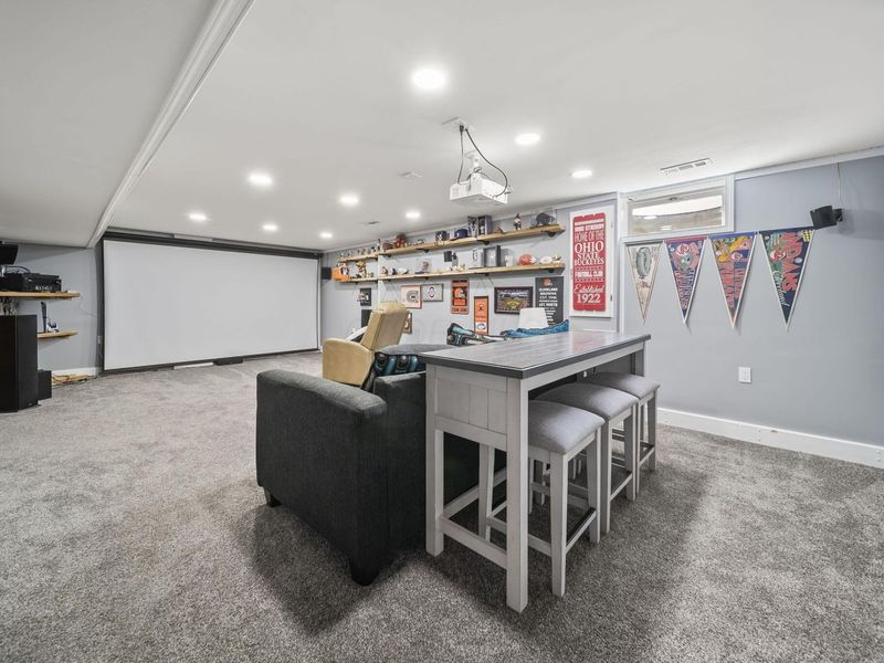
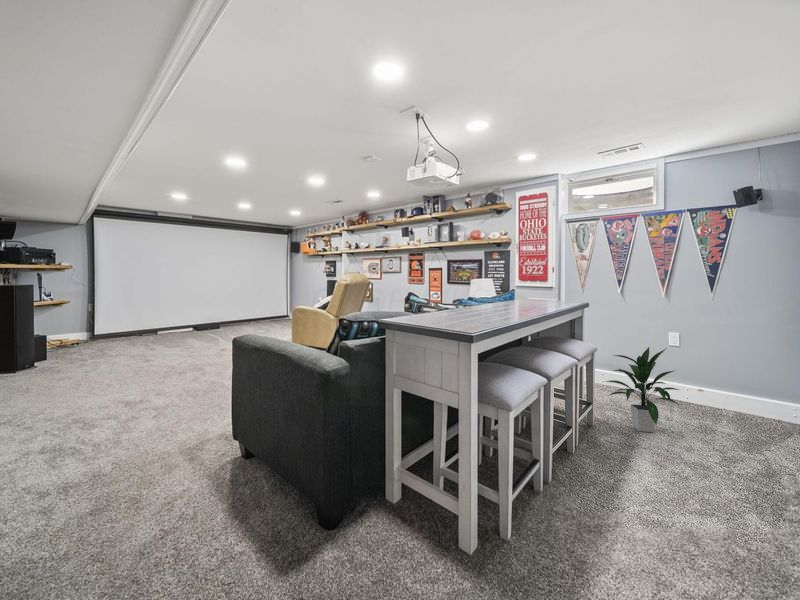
+ indoor plant (642, 388)
